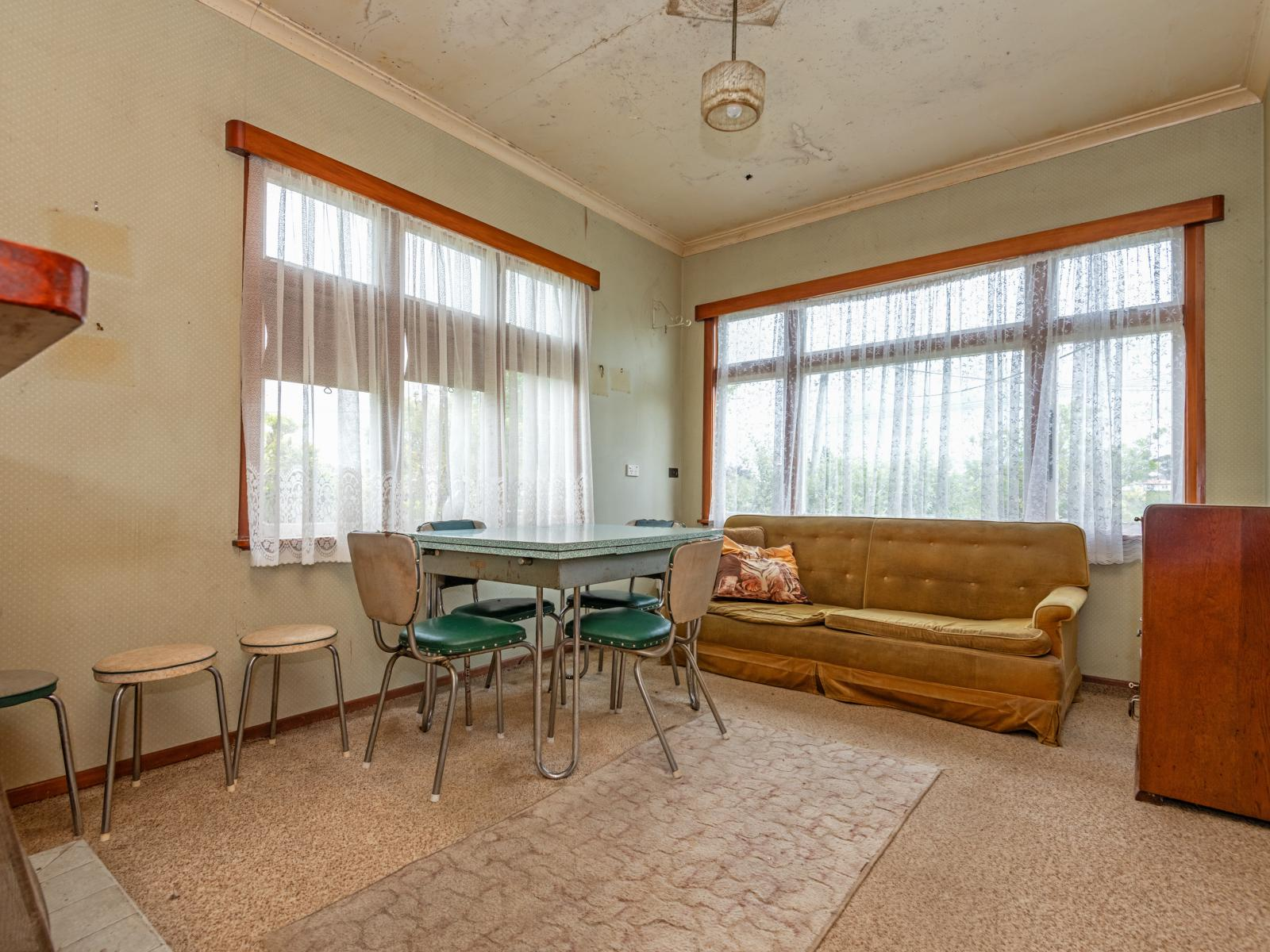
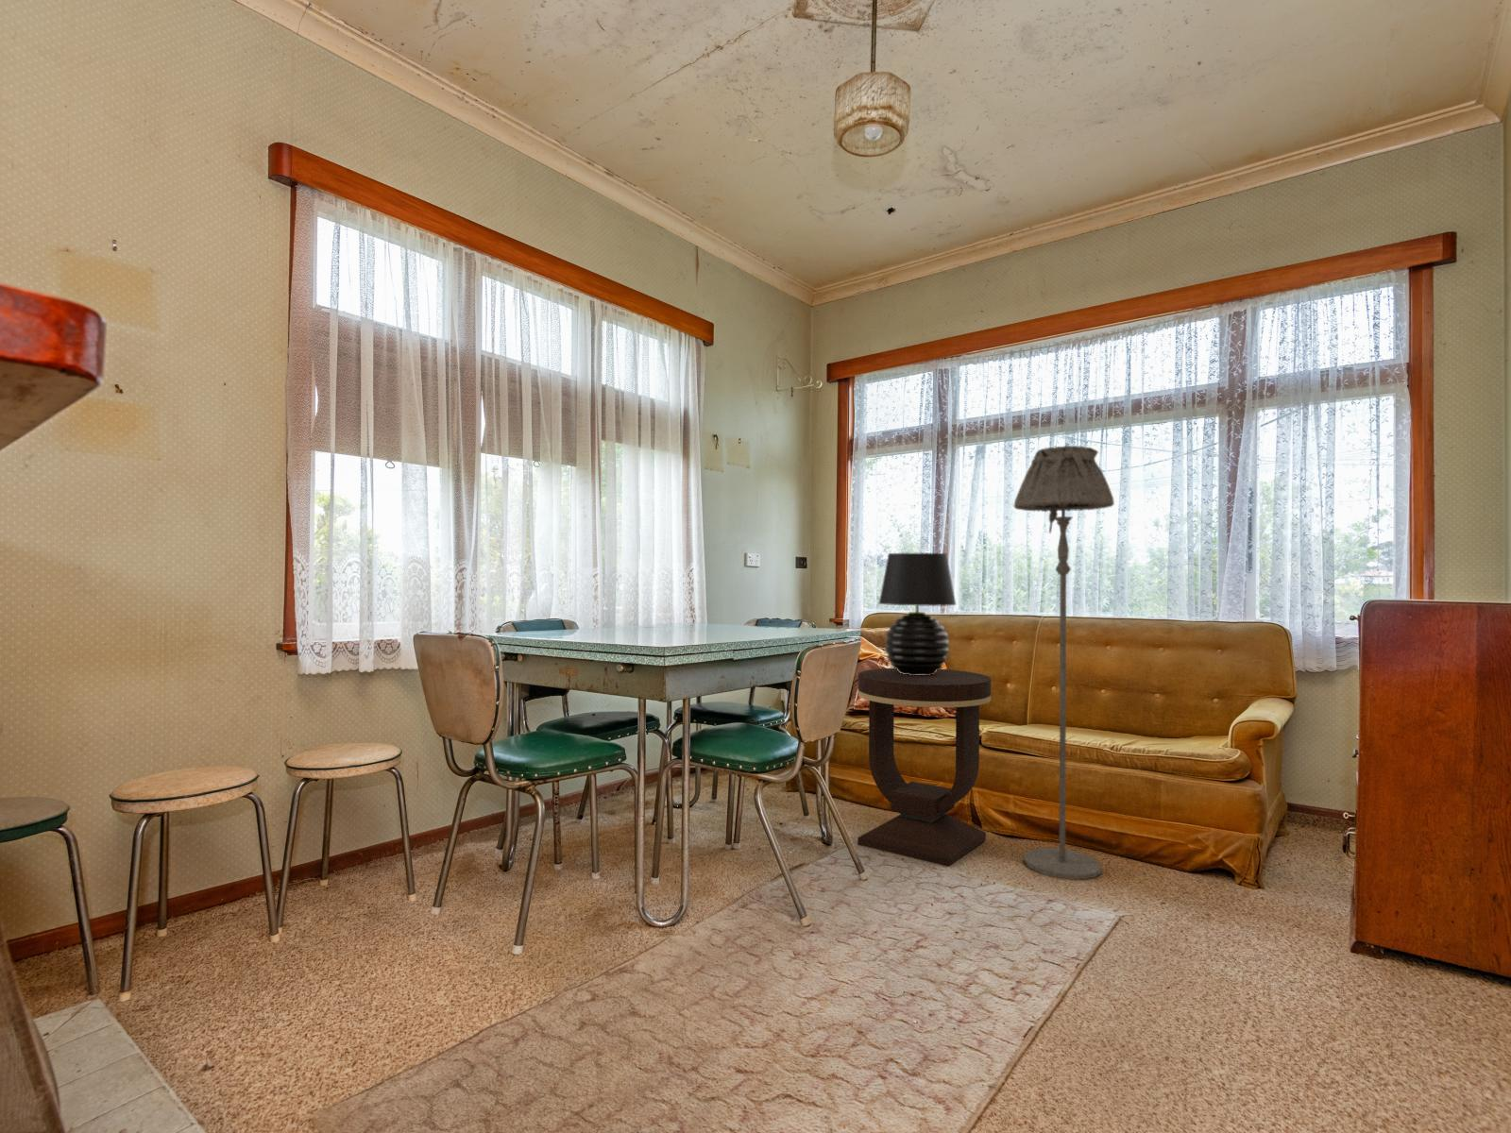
+ table lamp (917, 613)
+ floor lamp (1061, 656)
+ side table (916, 782)
